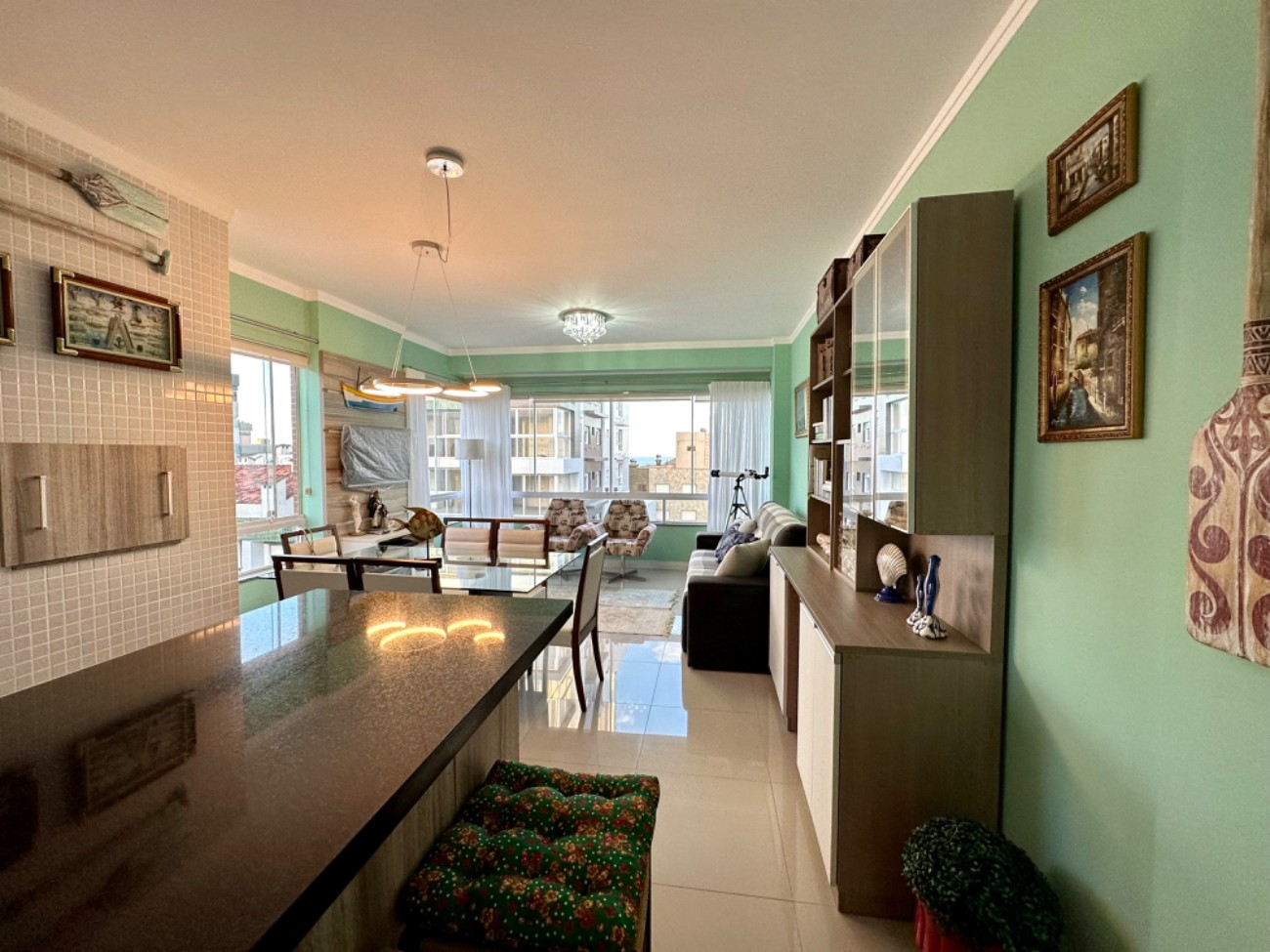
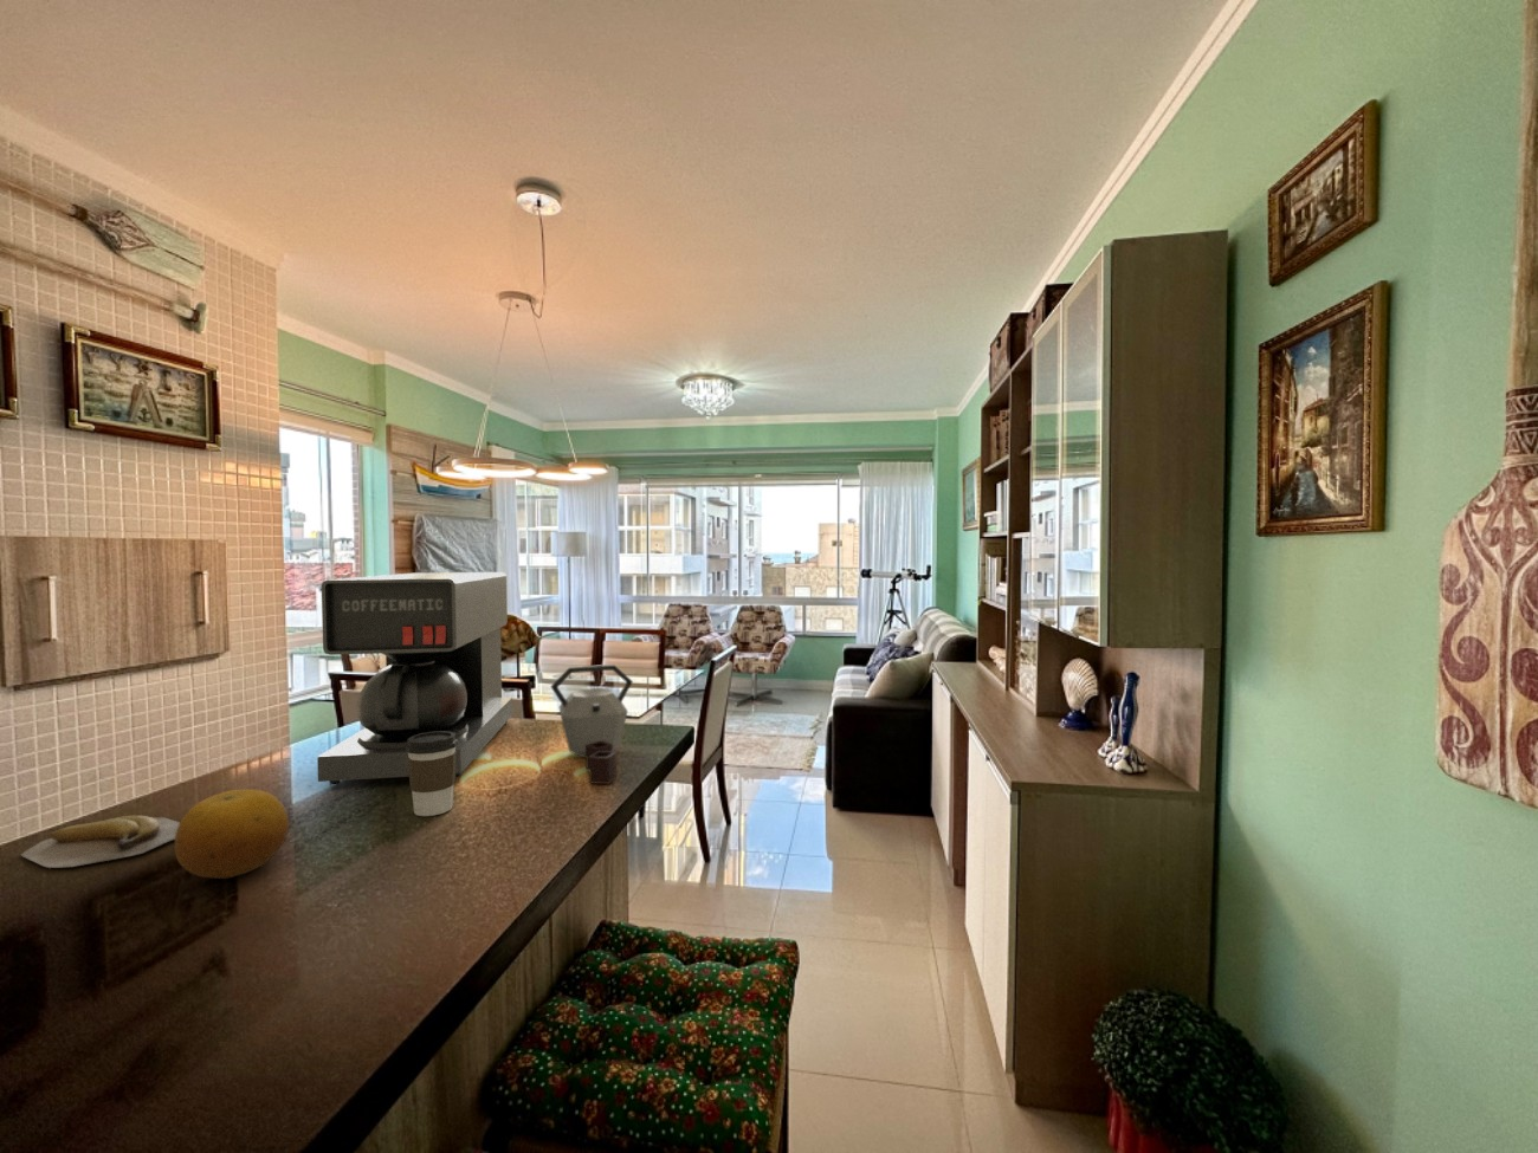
+ coffee maker (430, 662)
+ fruit (233, 832)
+ banana (108, 832)
+ coffee cup (432, 773)
+ kettle (595, 717)
